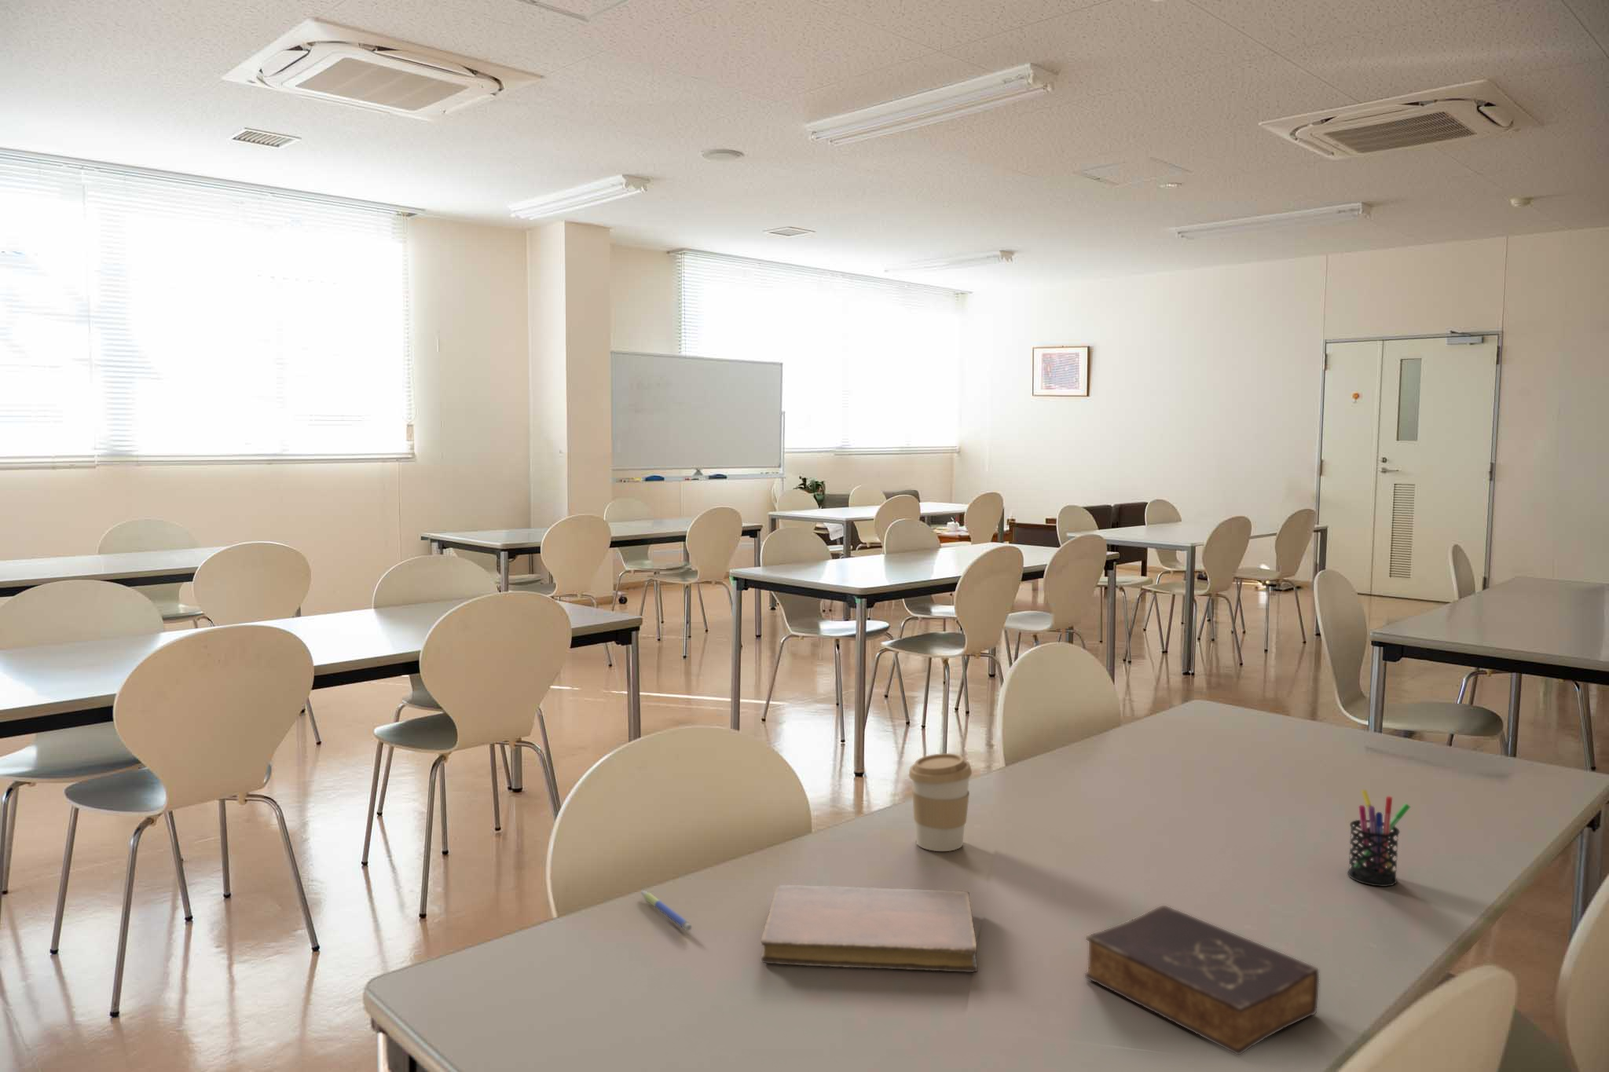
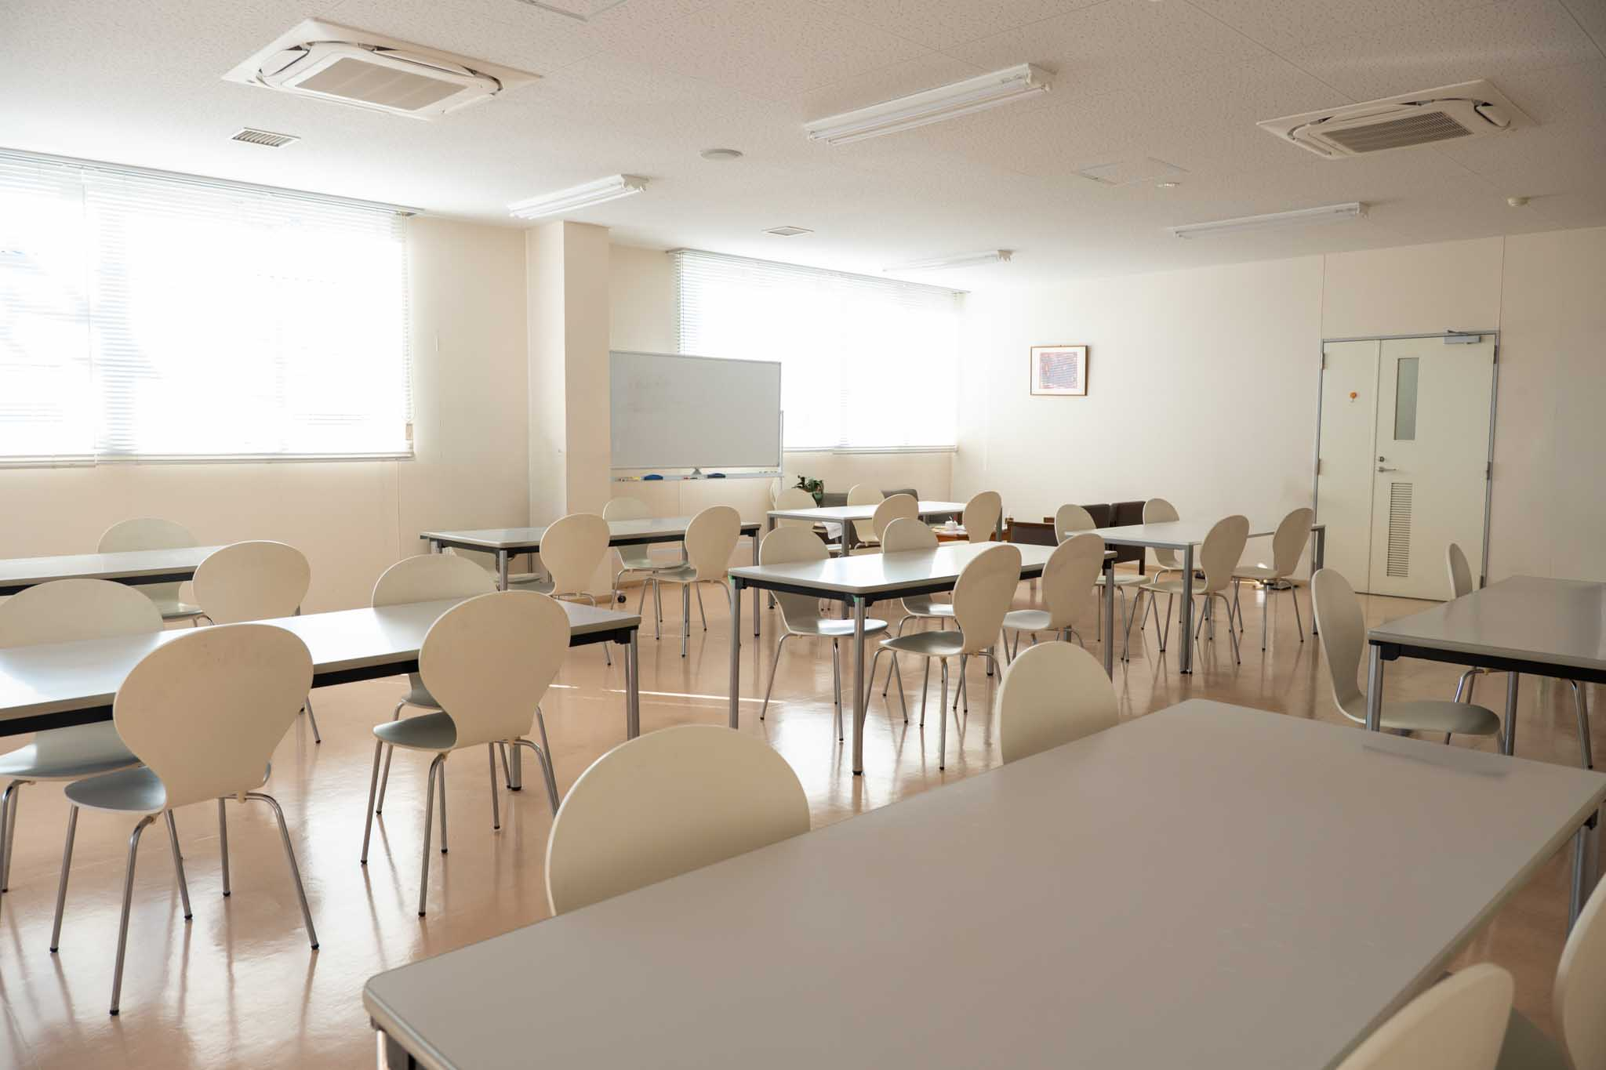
- coffee cup (939, 800)
- pen (664, 908)
- notebook (870, 924)
- book (1199, 973)
- pen holder (1381, 835)
